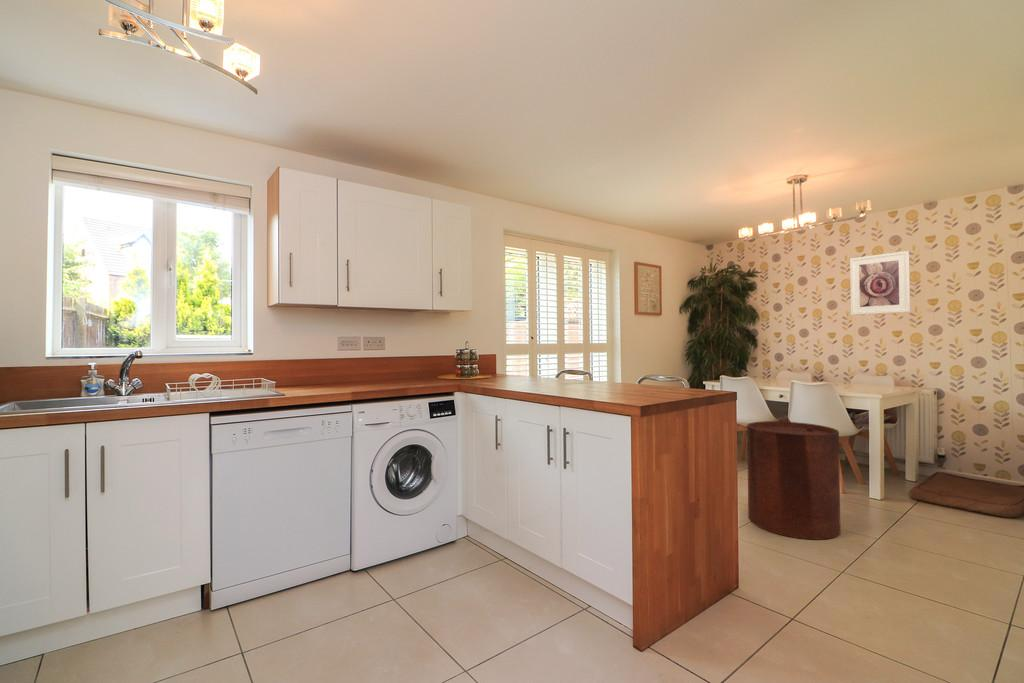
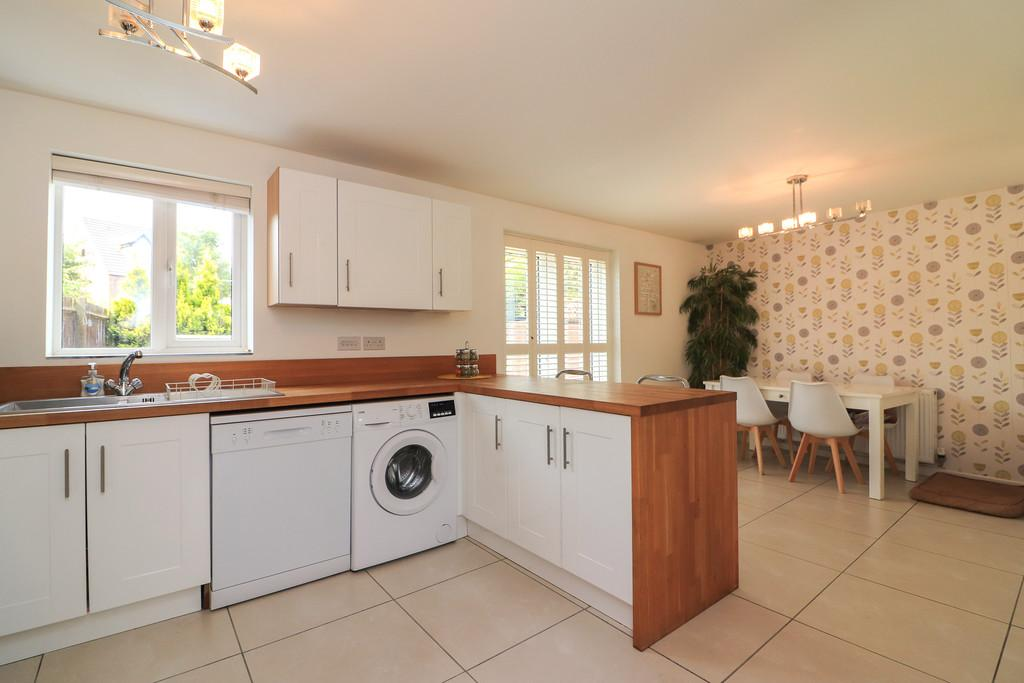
- trash can (791, 475)
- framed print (878, 284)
